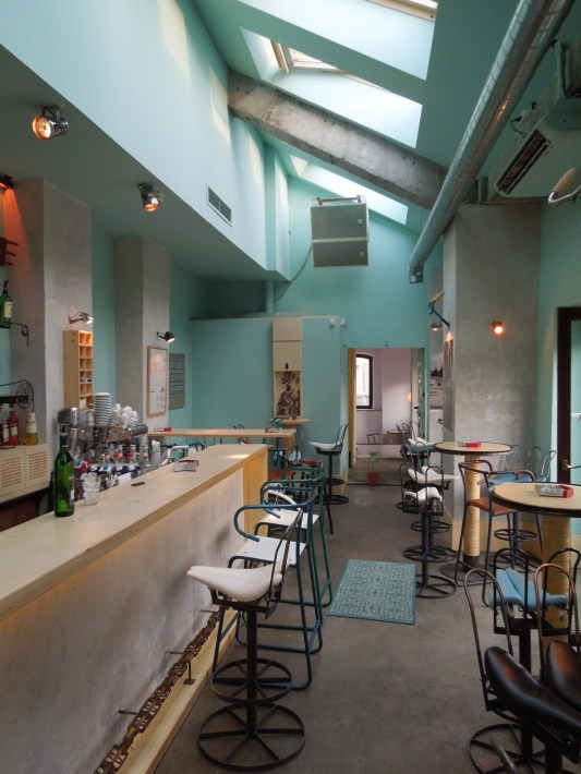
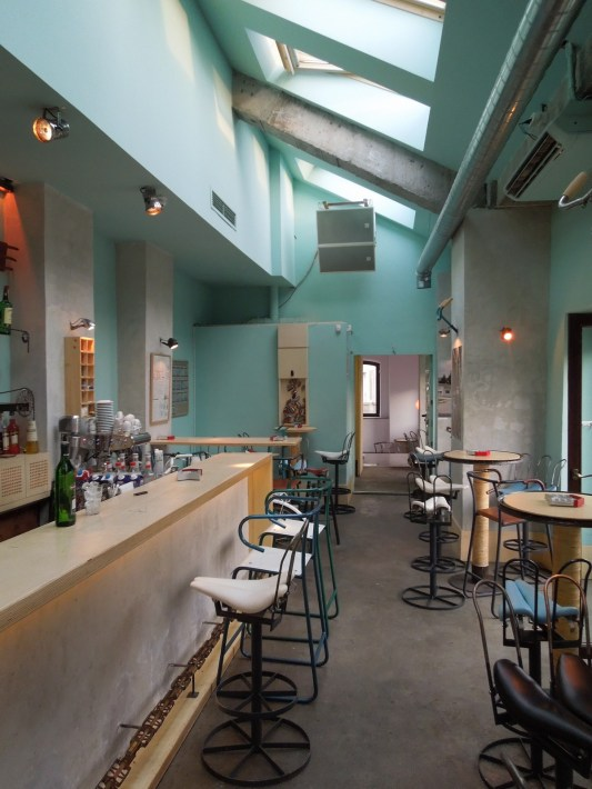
- rug (376, 585)
- potted plant (372, 468)
